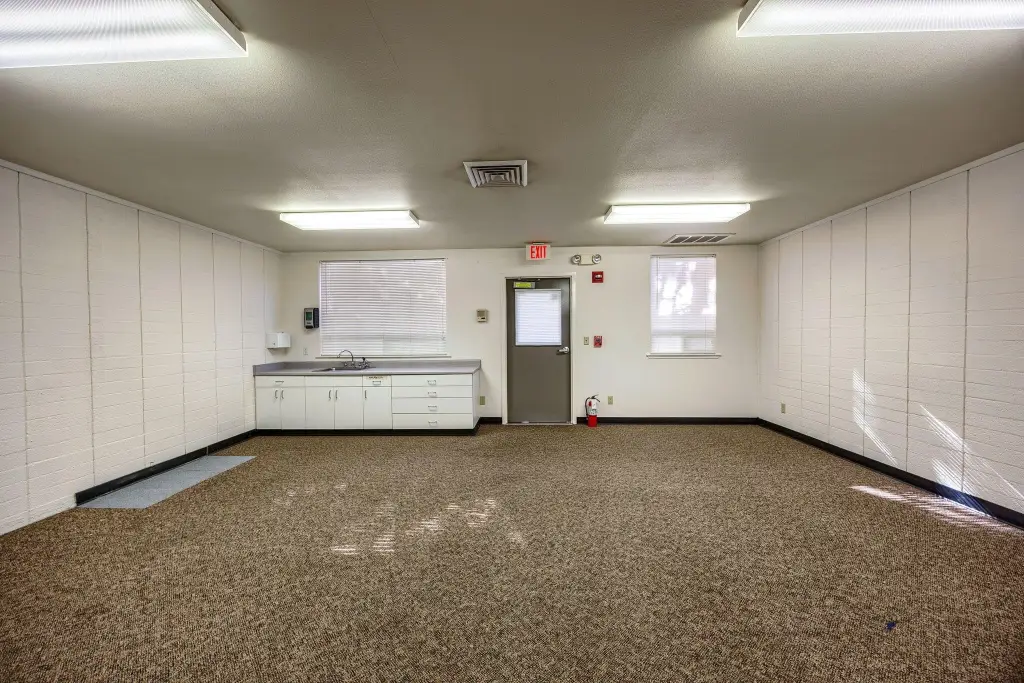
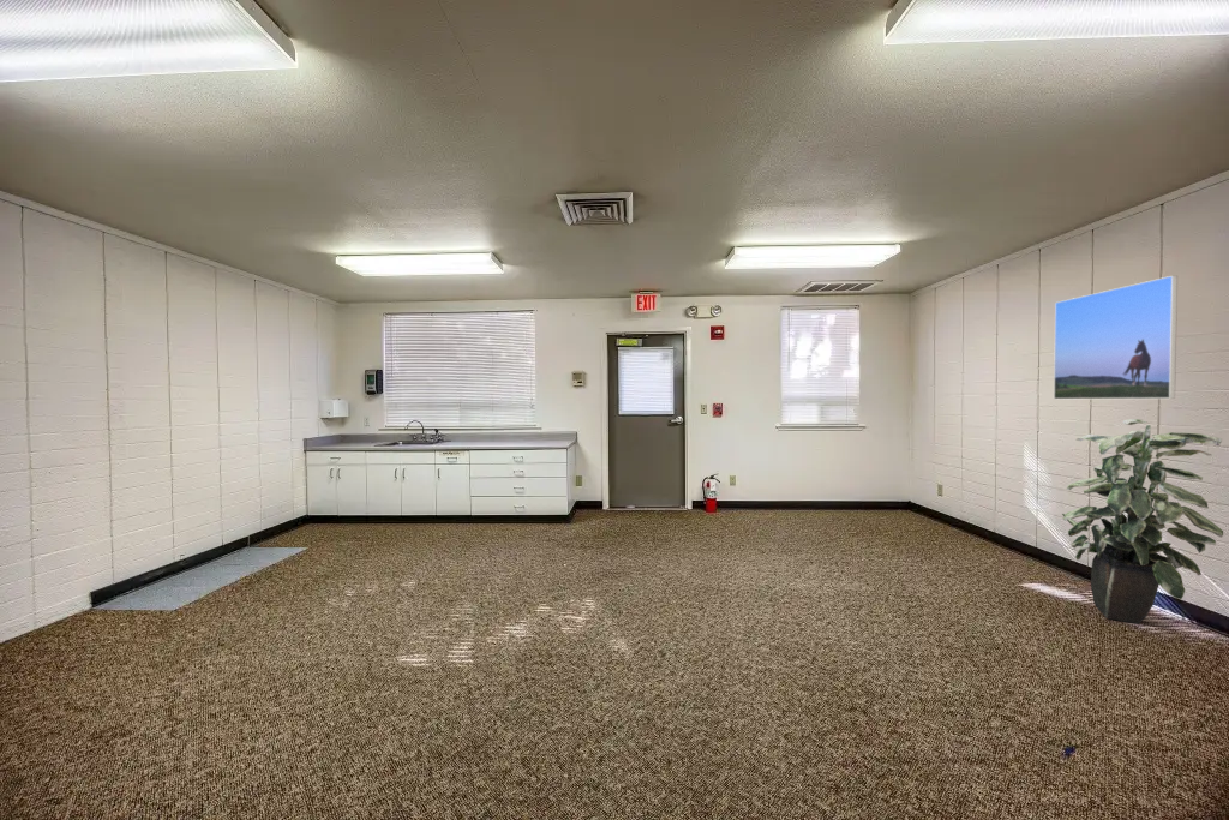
+ indoor plant (1135, 521)
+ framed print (1108, 345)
